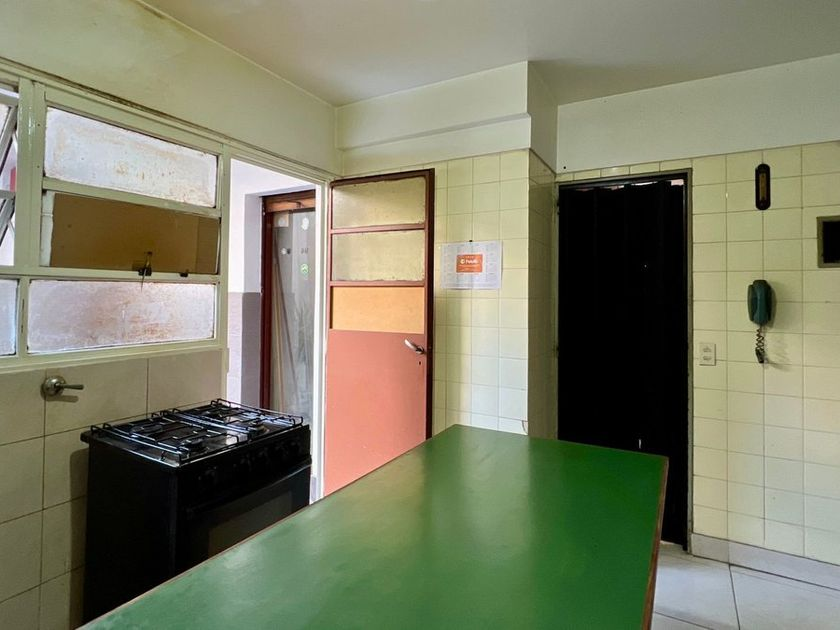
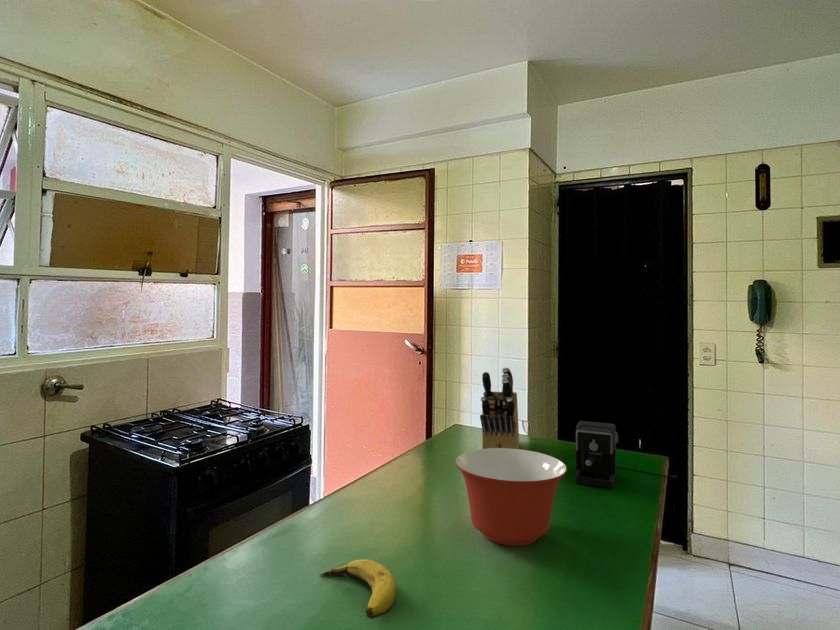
+ knife block (500, 409)
+ coffee maker (615, 455)
+ mixing bowl (509, 497)
+ banana (363, 580)
